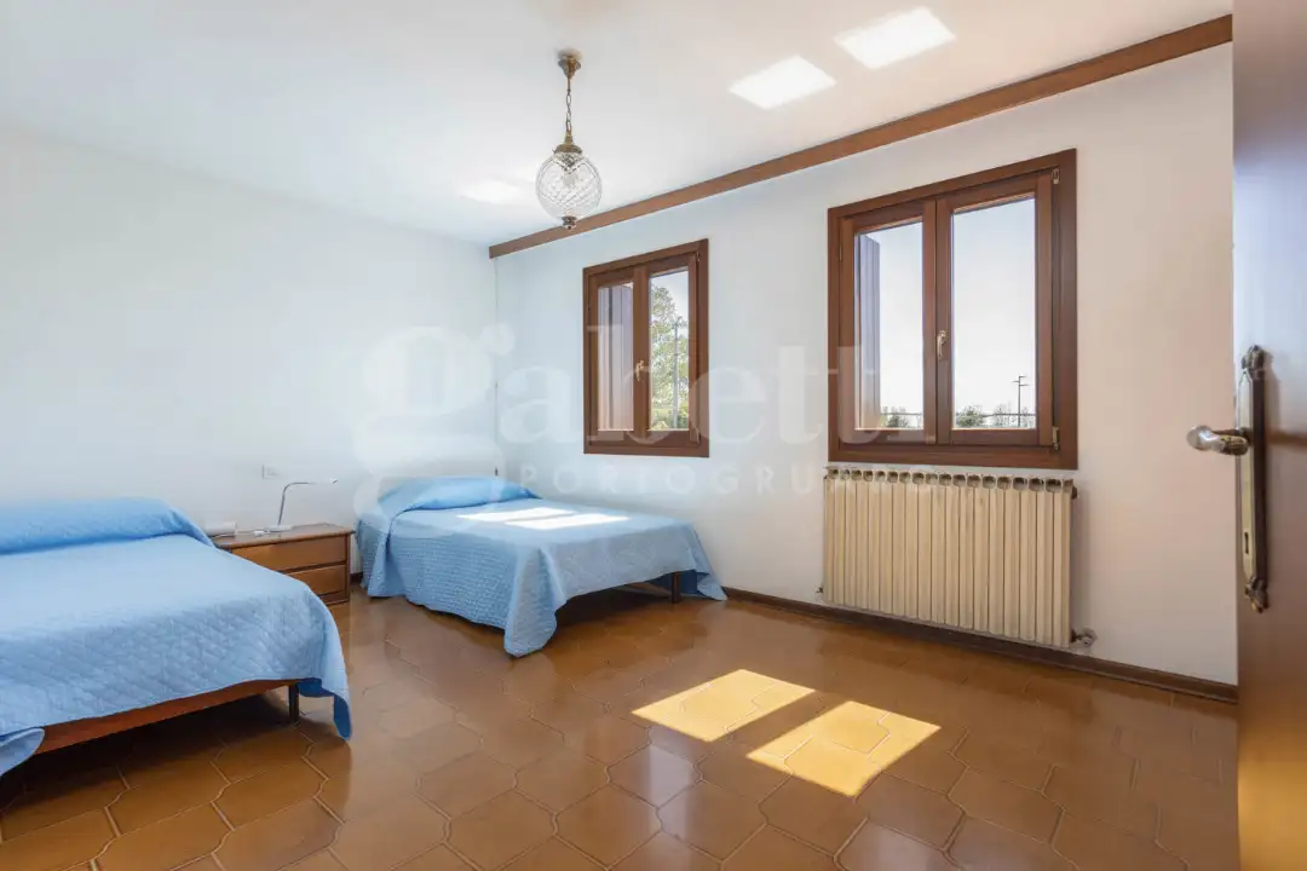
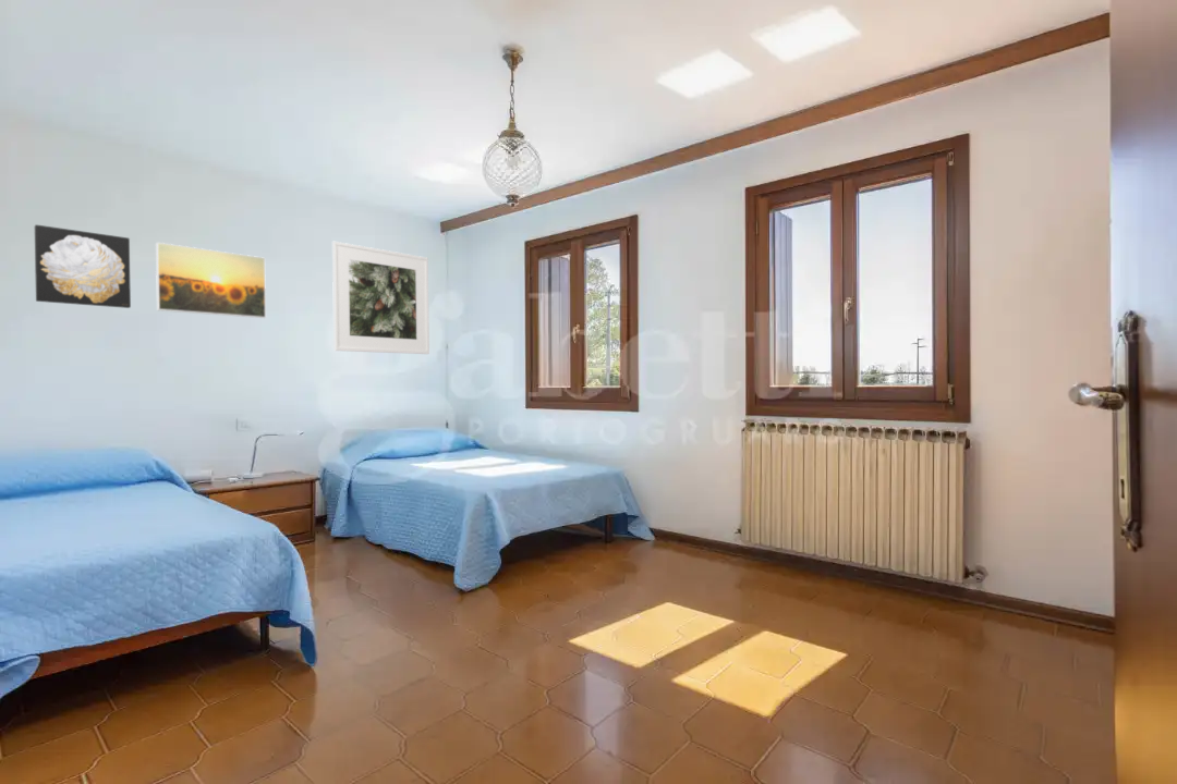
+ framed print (214, 282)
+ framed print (384, 301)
+ wall art (84, 268)
